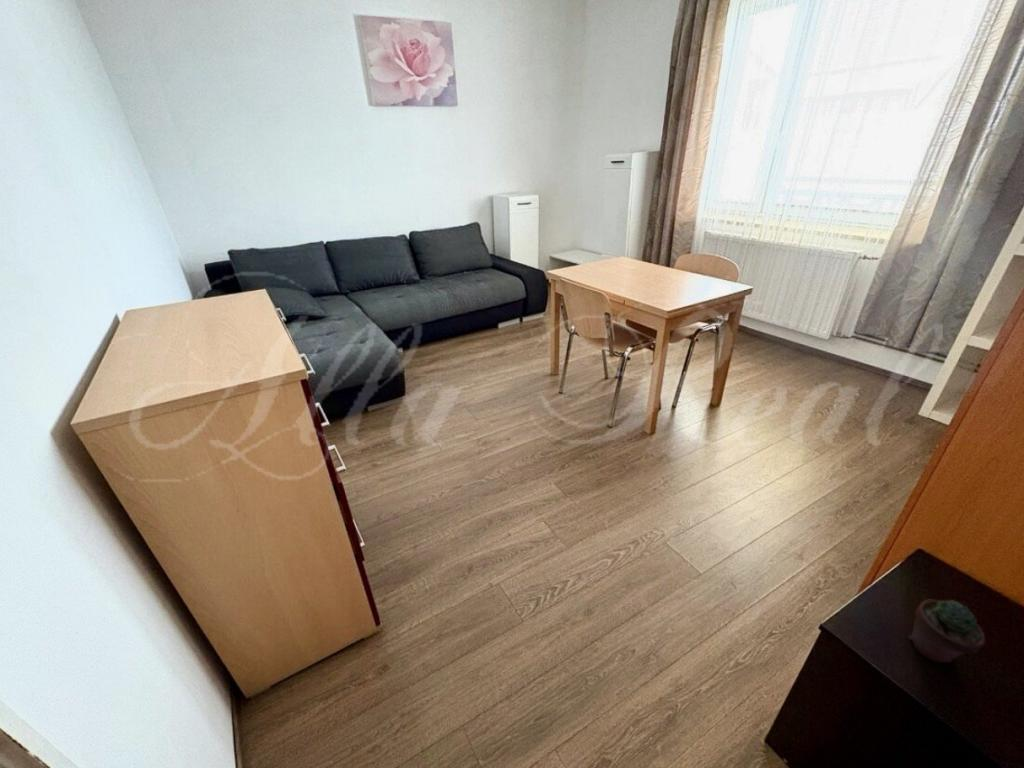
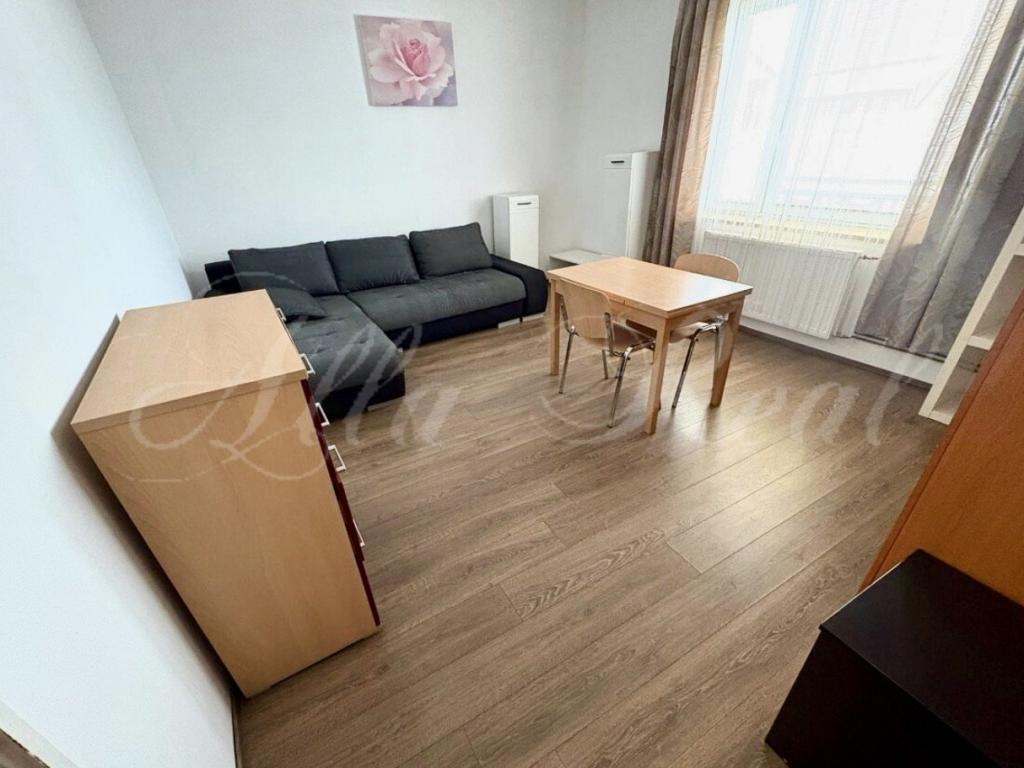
- potted succulent (945, 629)
